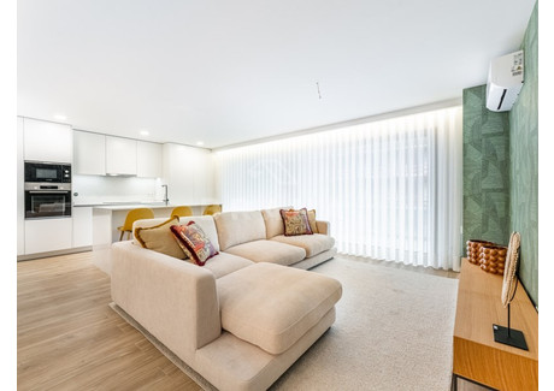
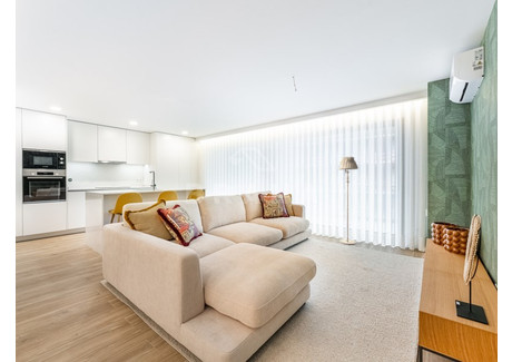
+ floor lamp (347, 199)
